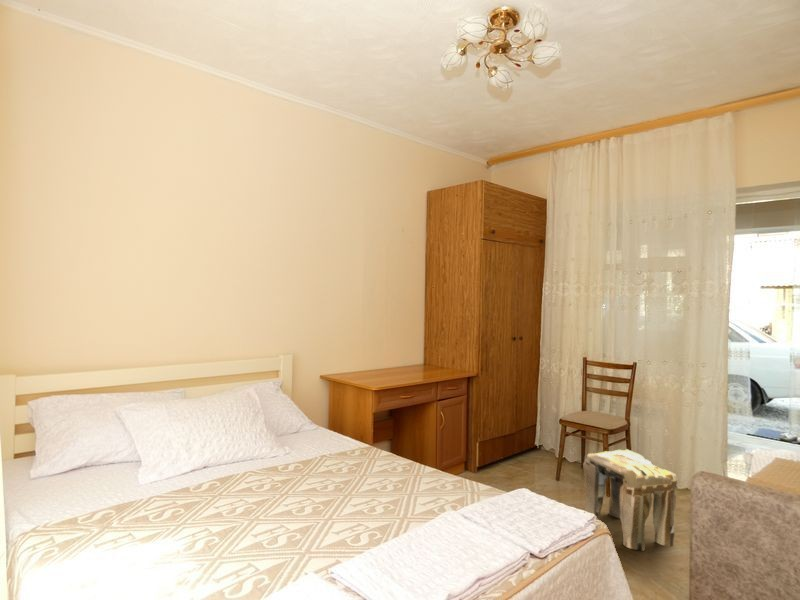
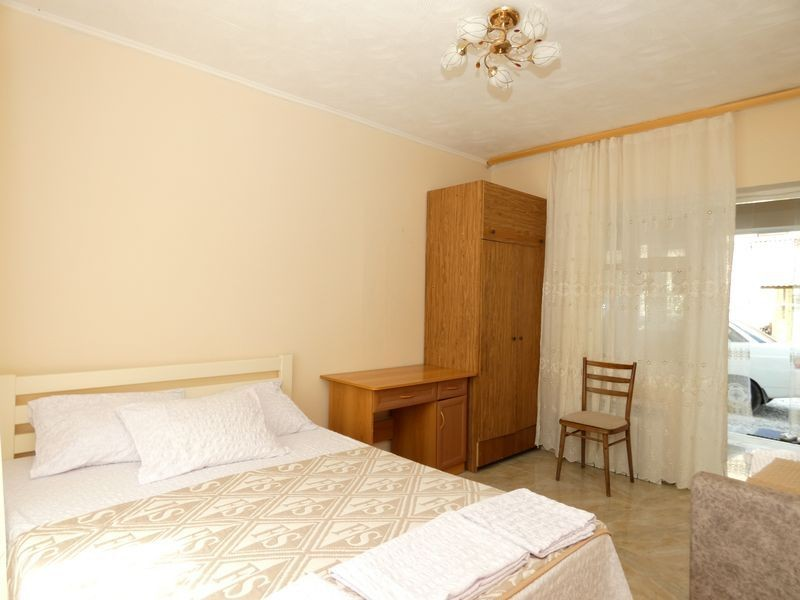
- stool (626, 492)
